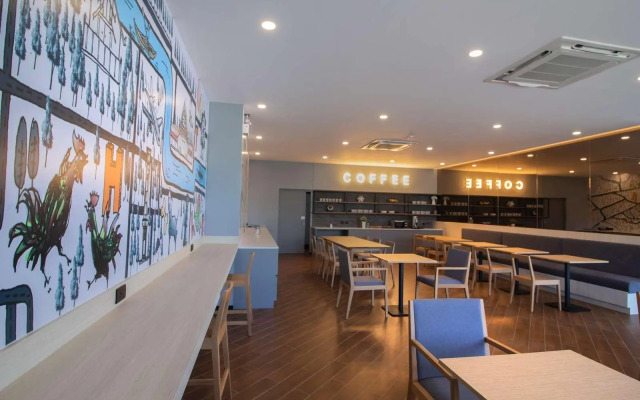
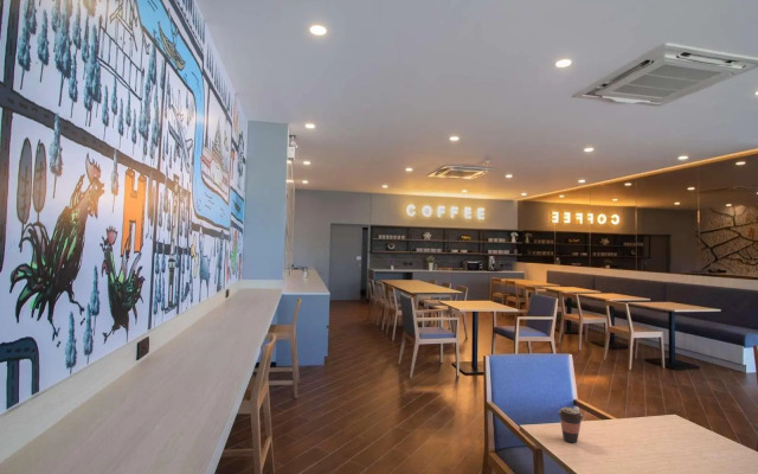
+ coffee cup (570, 424)
